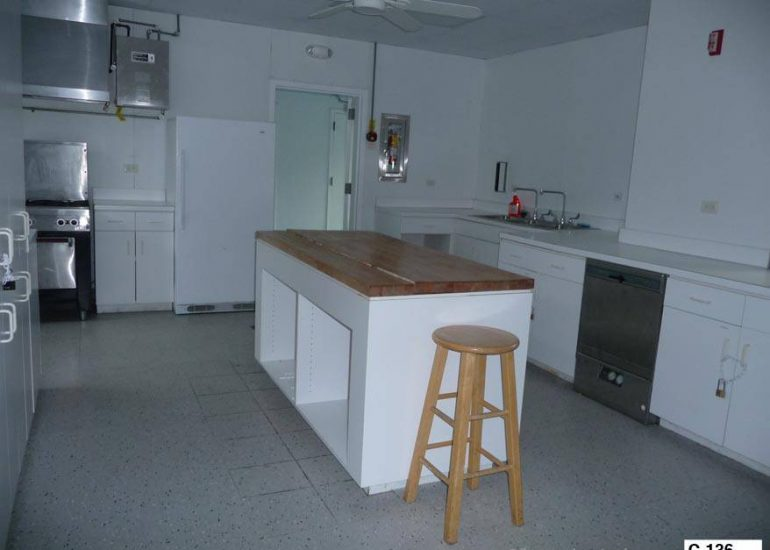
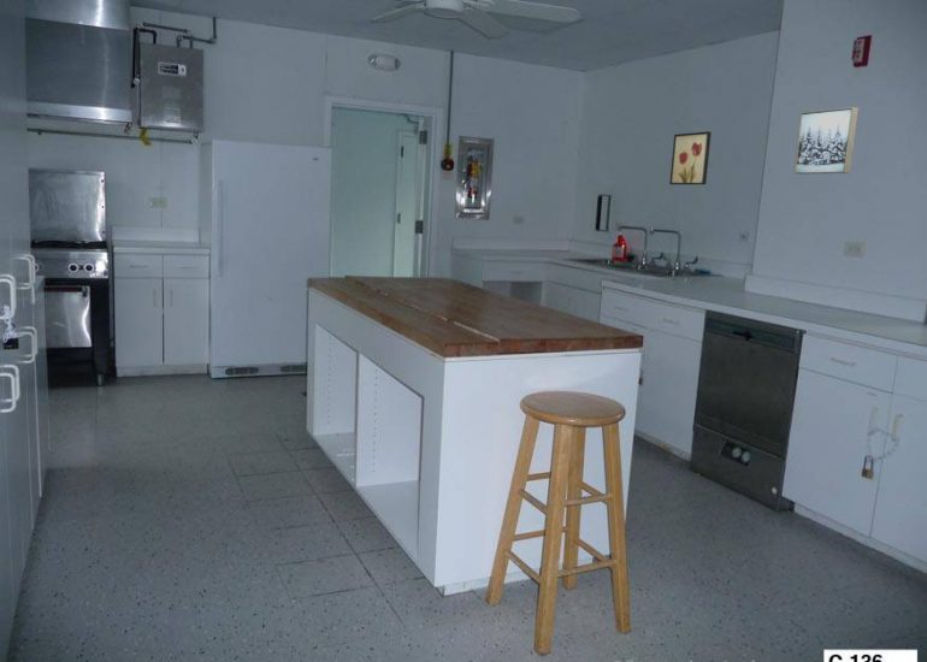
+ wall art (825, 141)
+ wall art (690, 159)
